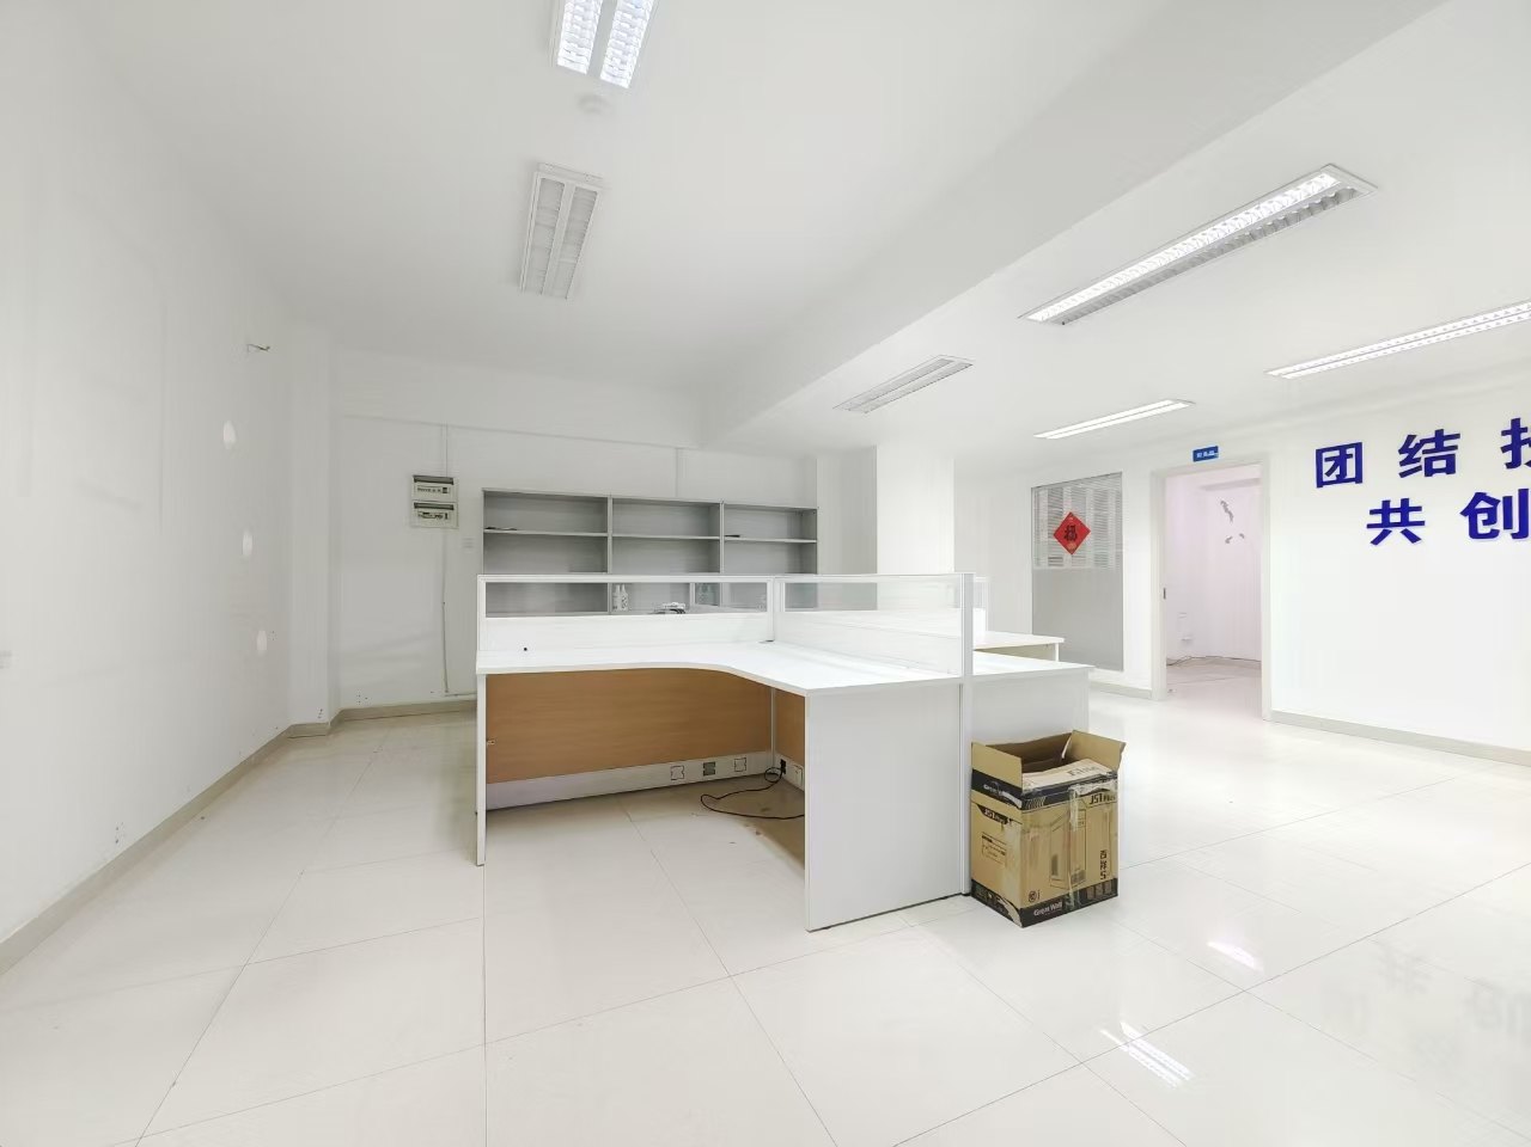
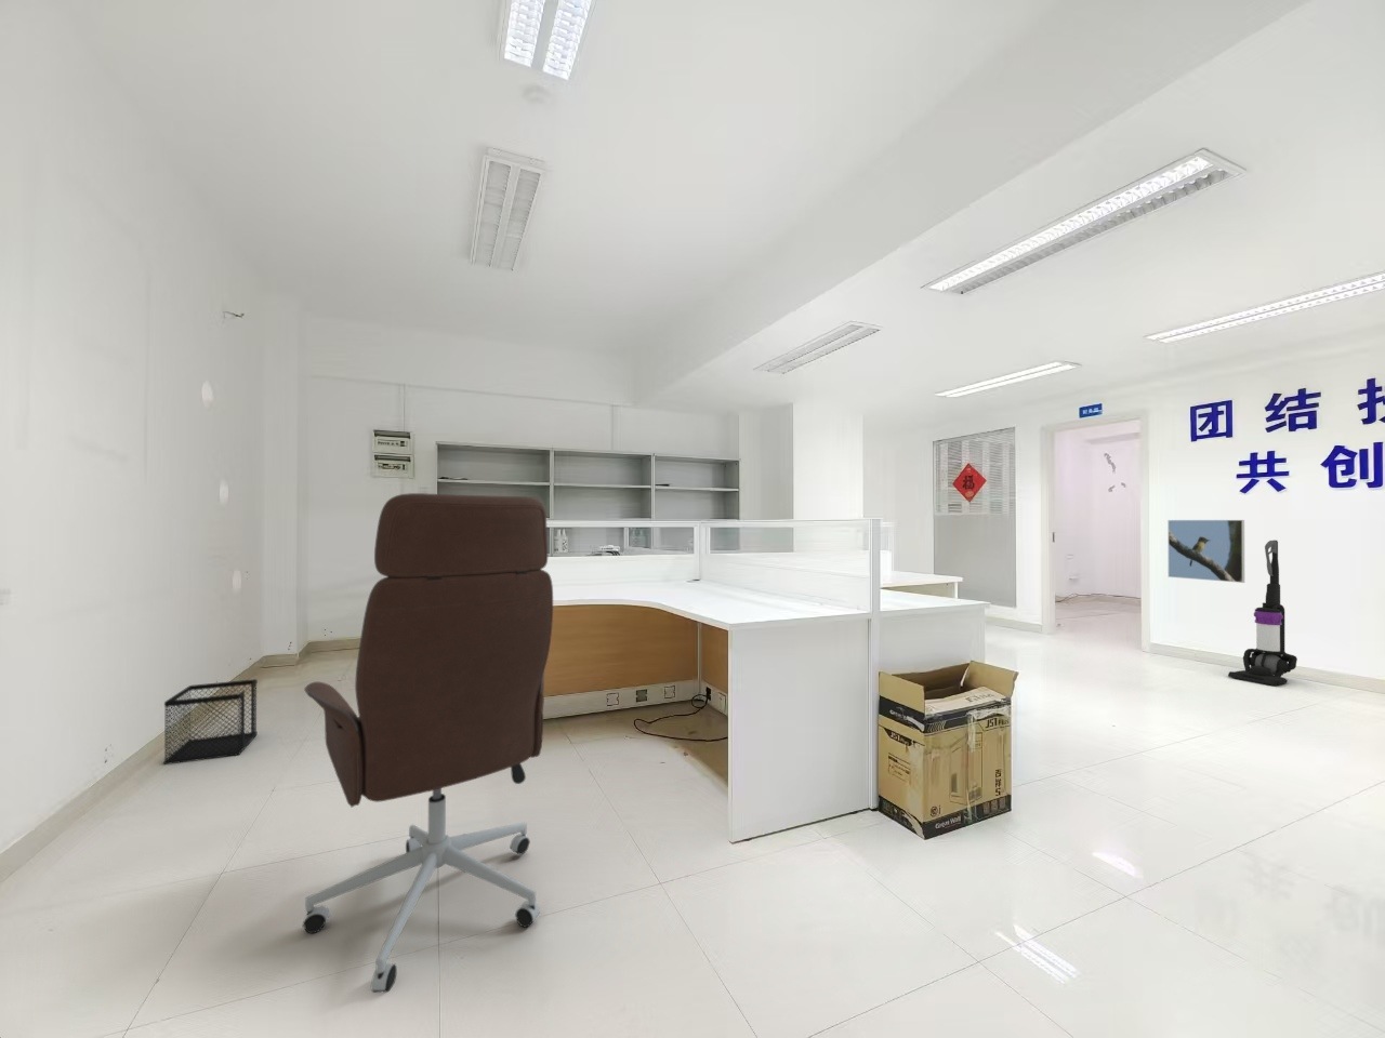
+ office chair (439, 703)
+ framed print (1204, 550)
+ wastebasket (213, 719)
+ vacuum cleaner (1265, 608)
